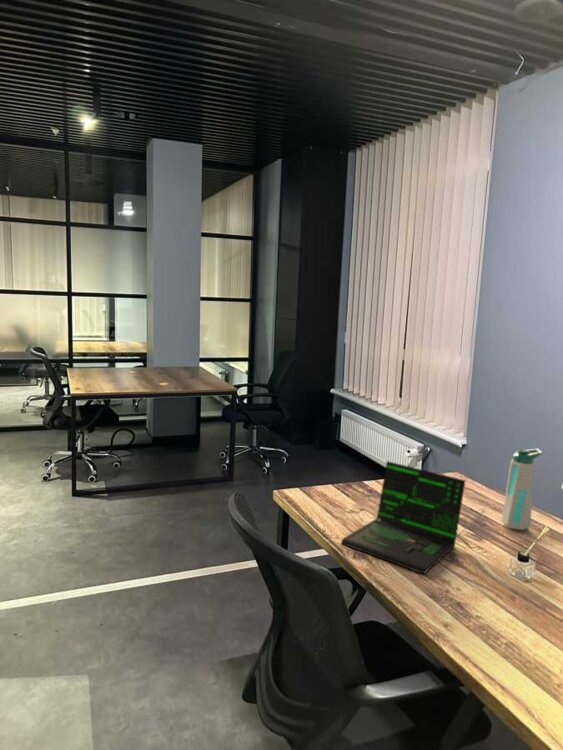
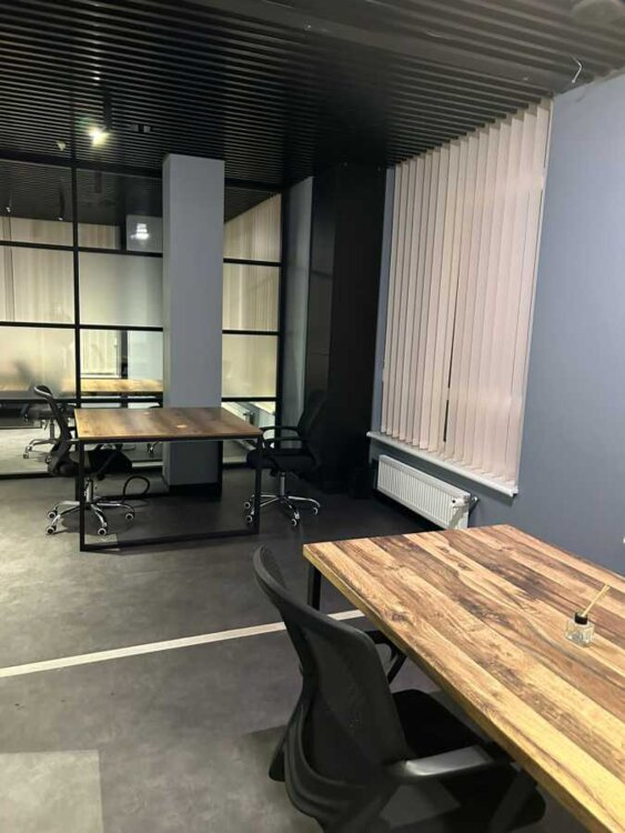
- water bottle (521, 487)
- laptop (414, 514)
